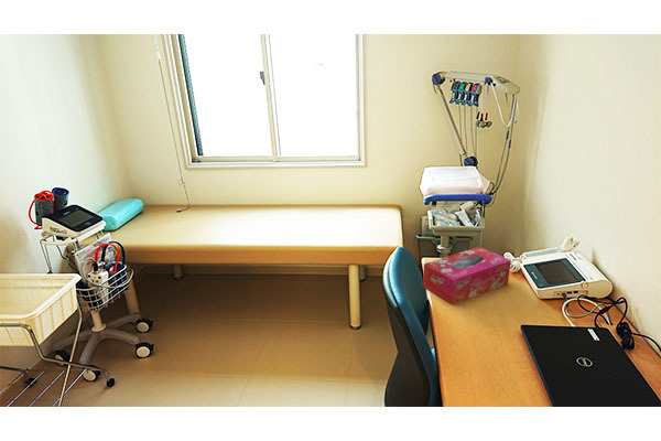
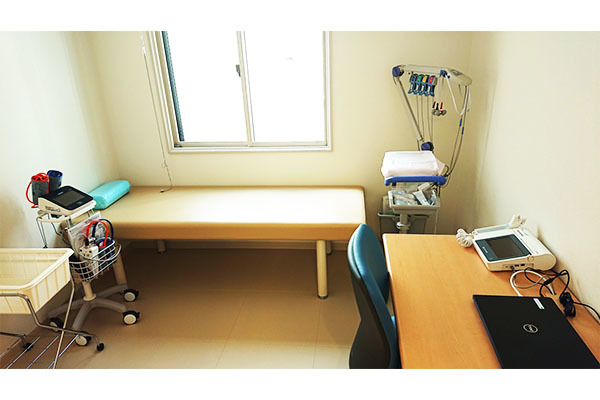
- tissue box (466, 273)
